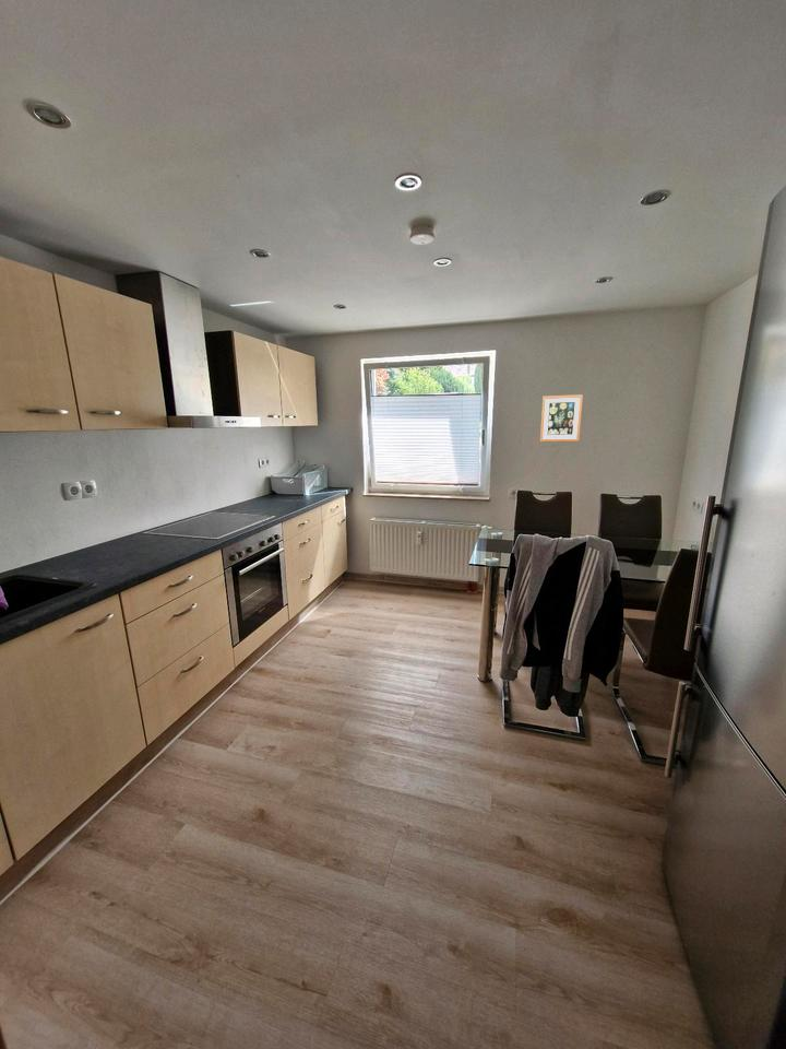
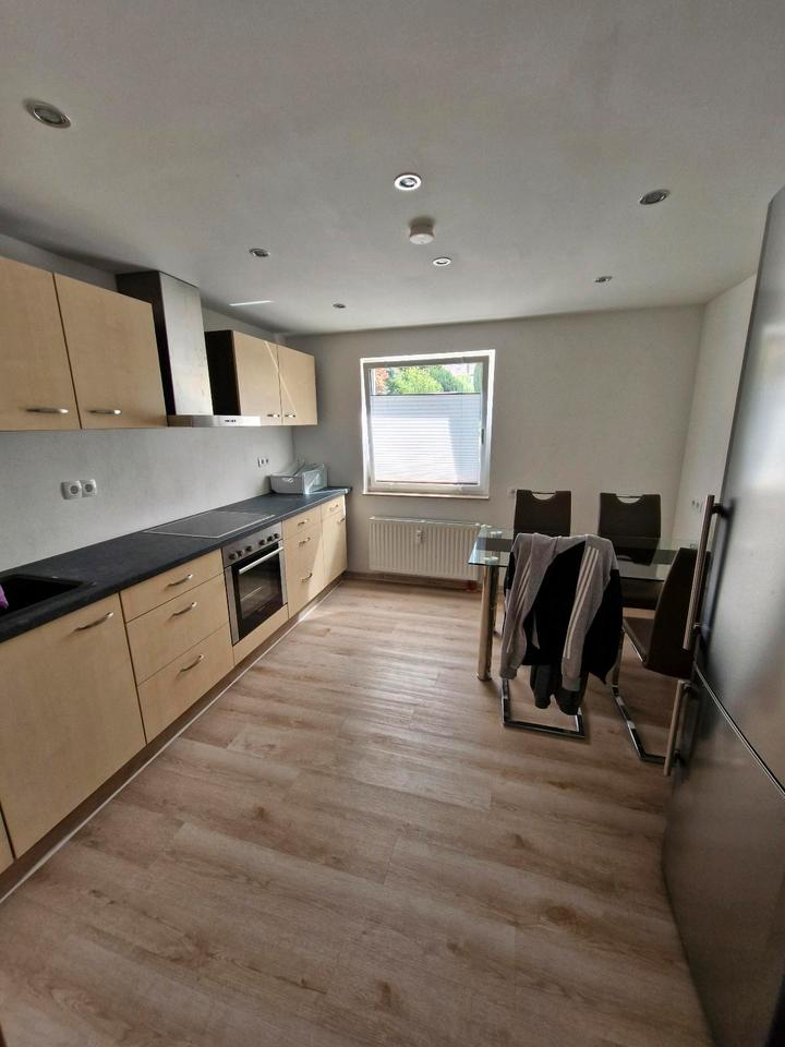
- wall art (560, 419)
